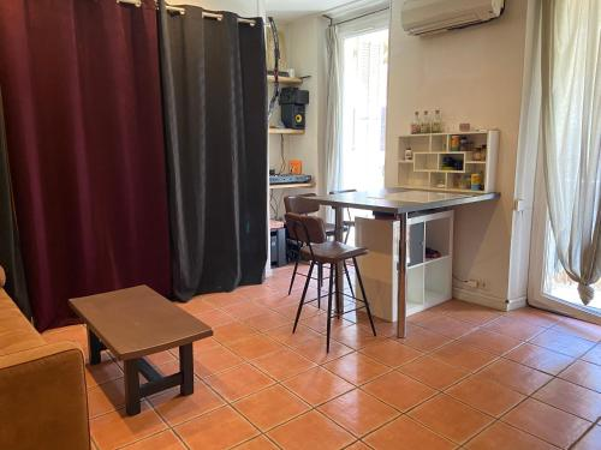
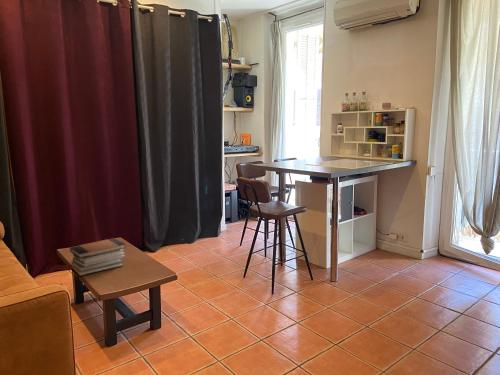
+ book stack (98, 256)
